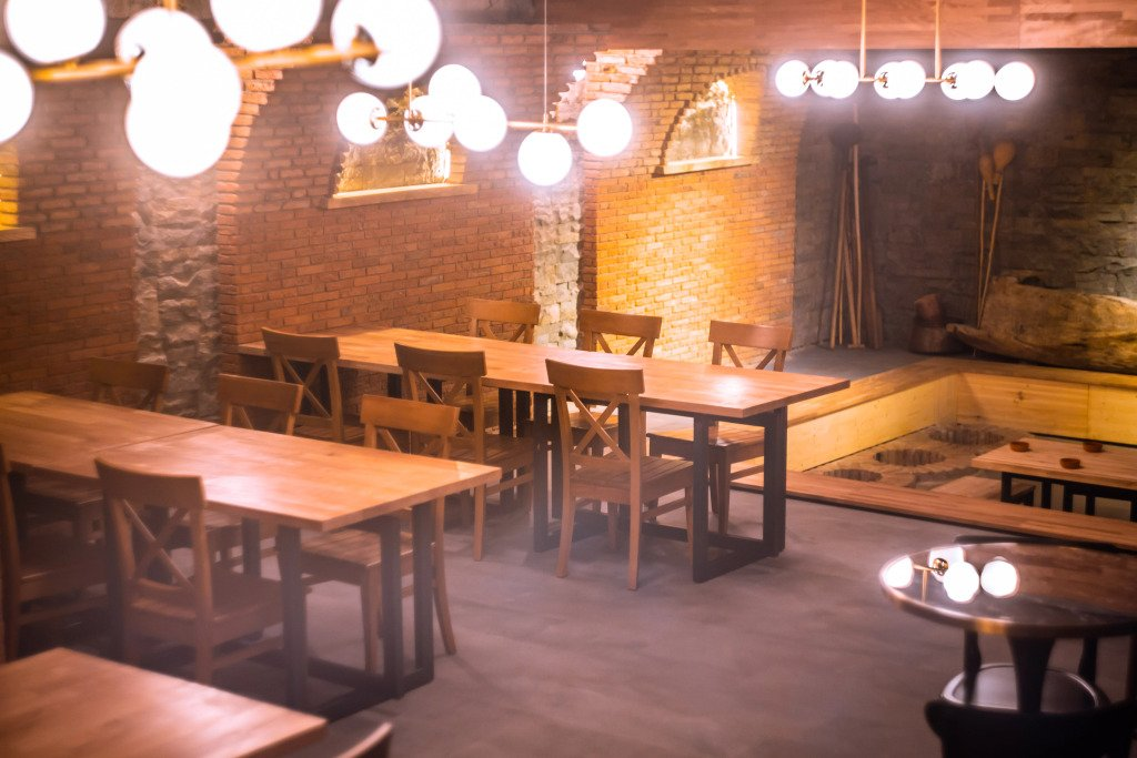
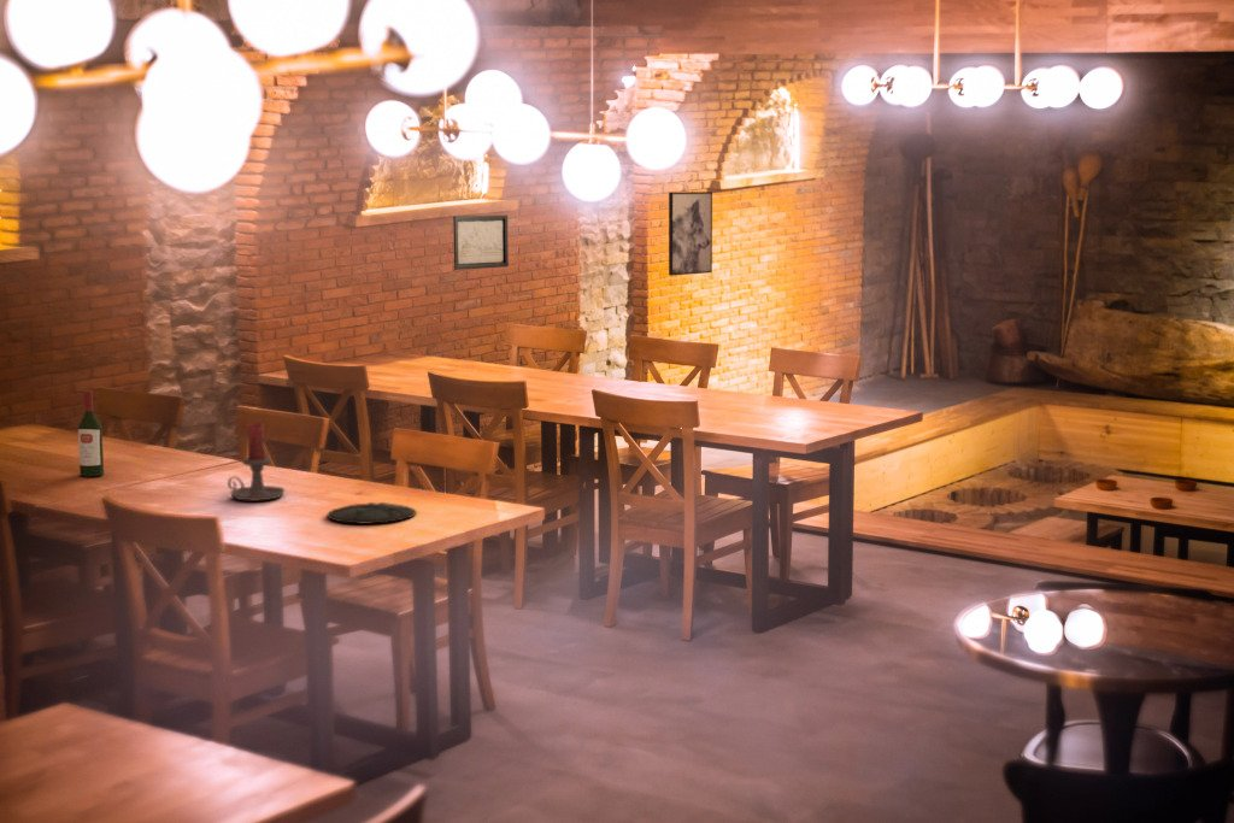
+ wine bottle (89, 433)
+ plate (371, 509)
+ wall art (691, 233)
+ candle holder (251, 459)
+ wall art (481, 241)
